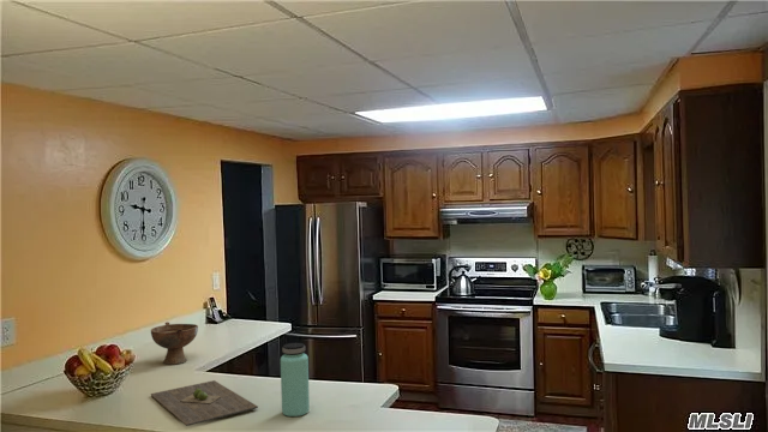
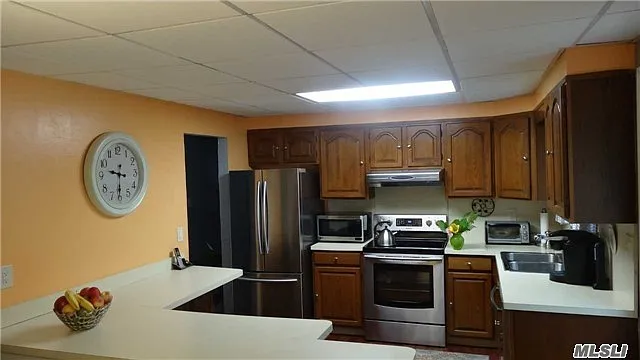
- bowl (175, 343)
- bottle (294, 378)
- cutting board (202, 395)
